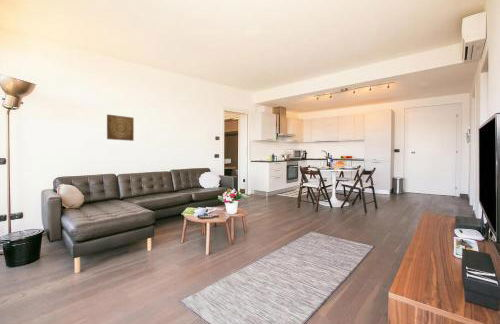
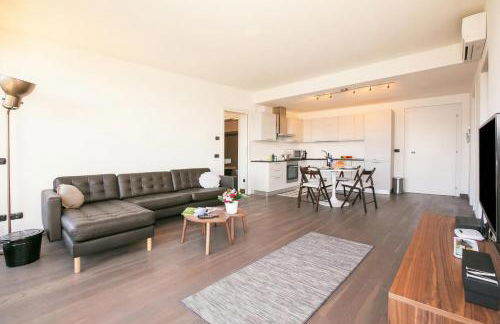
- wall art (120, 128)
